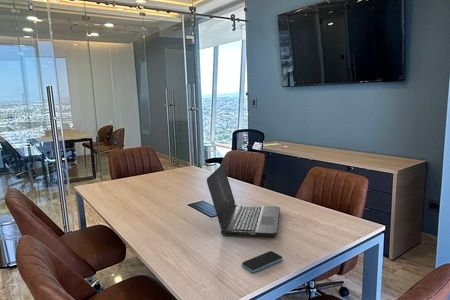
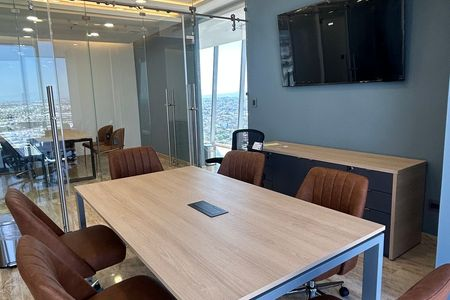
- smartphone (262, 261)
- laptop computer (246, 206)
